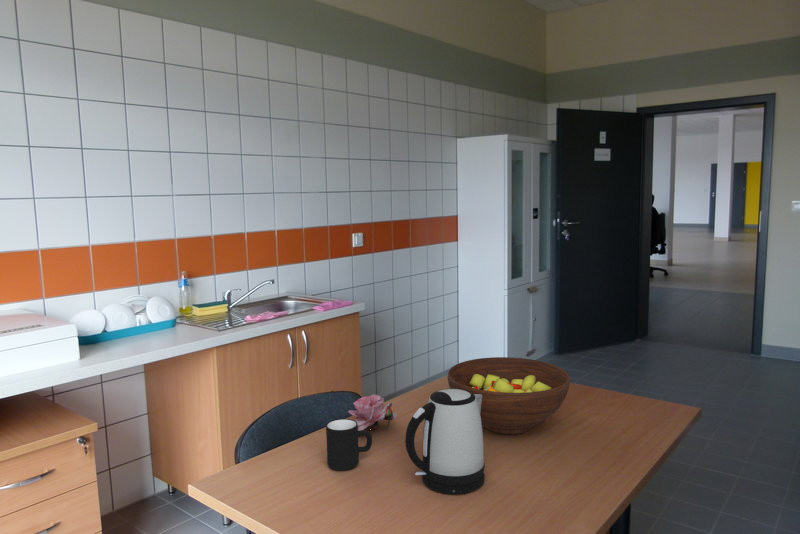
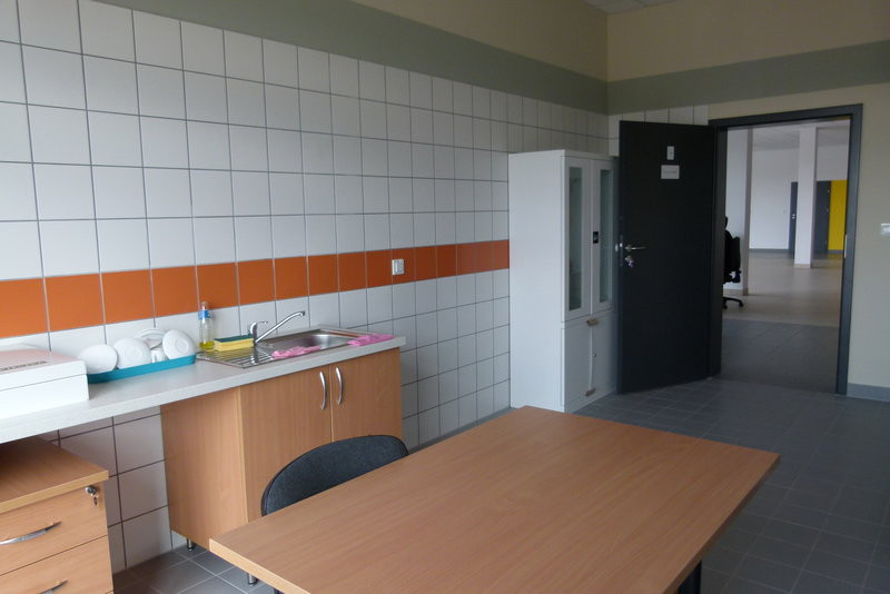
- flower (371, 414)
- kettle (445, 438)
- fruit bowl (507, 400)
- mug (349, 443)
